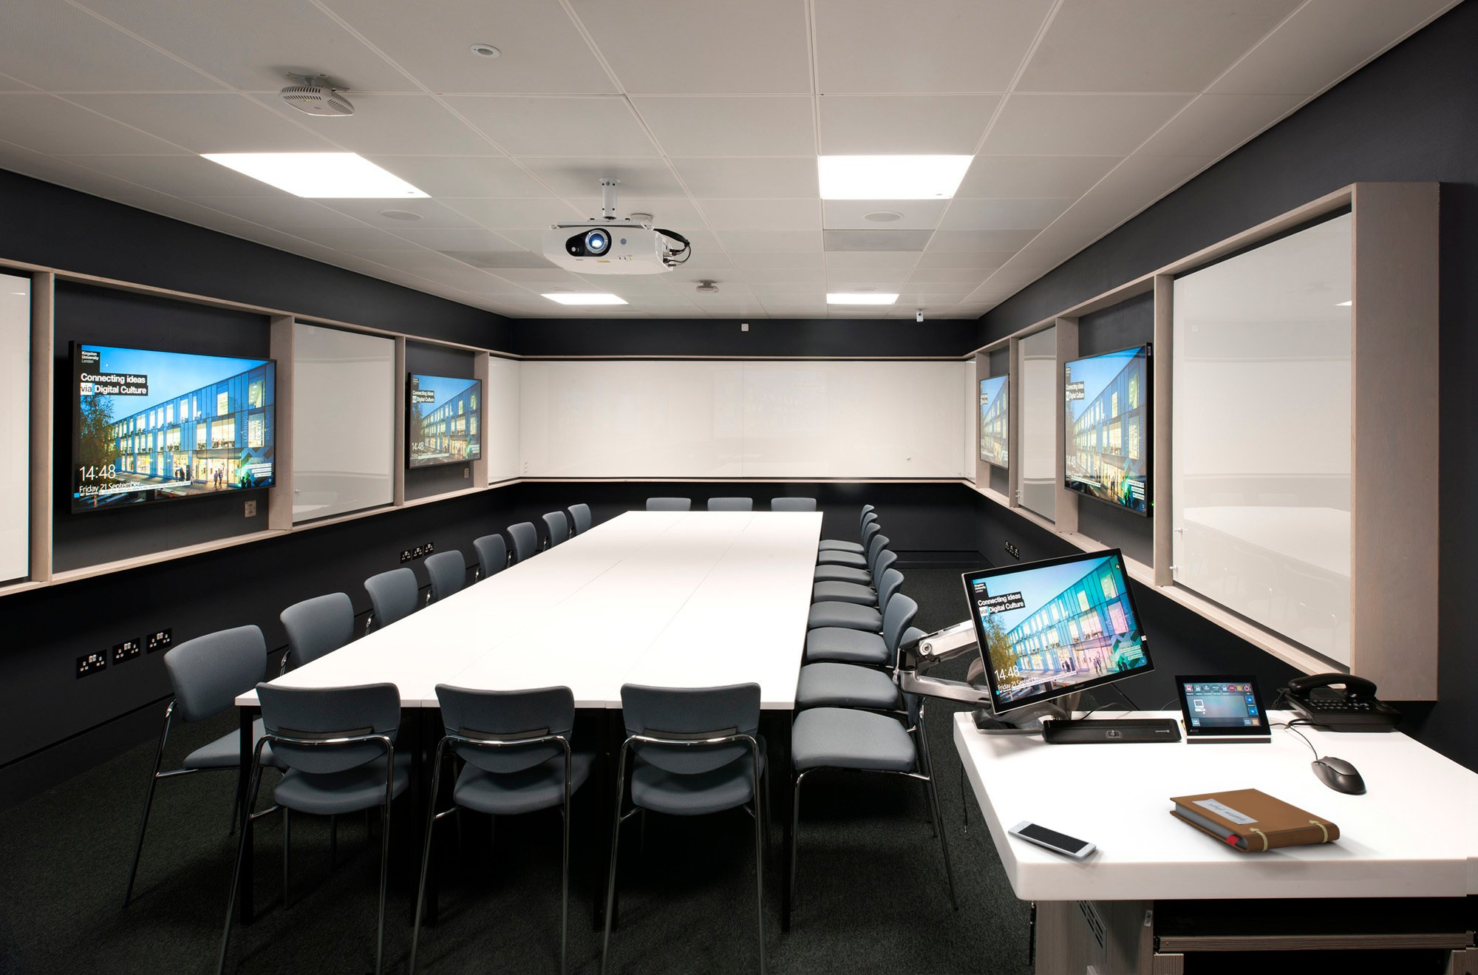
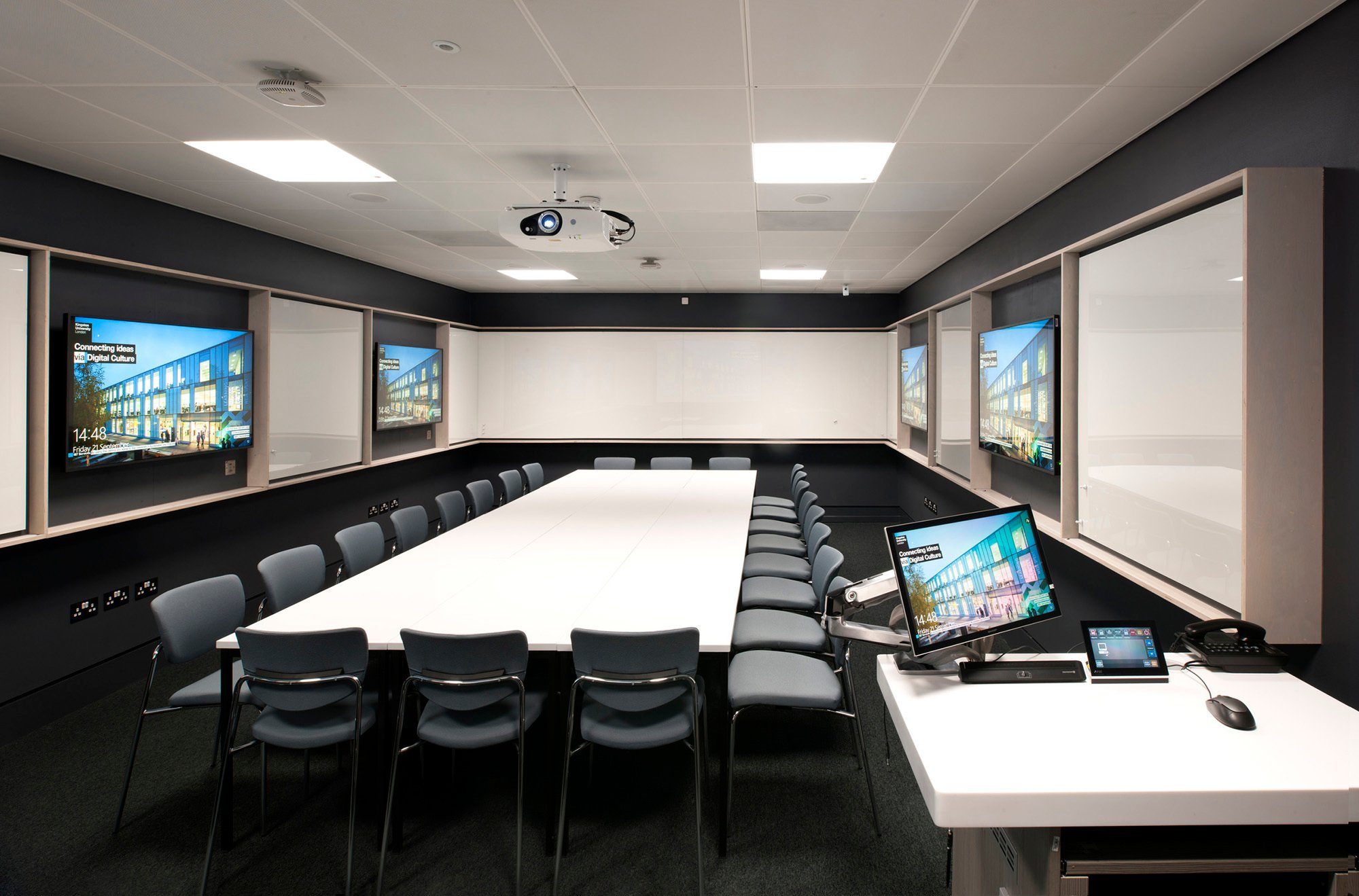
- cell phone (1051, 838)
- notebook (1249, 819)
